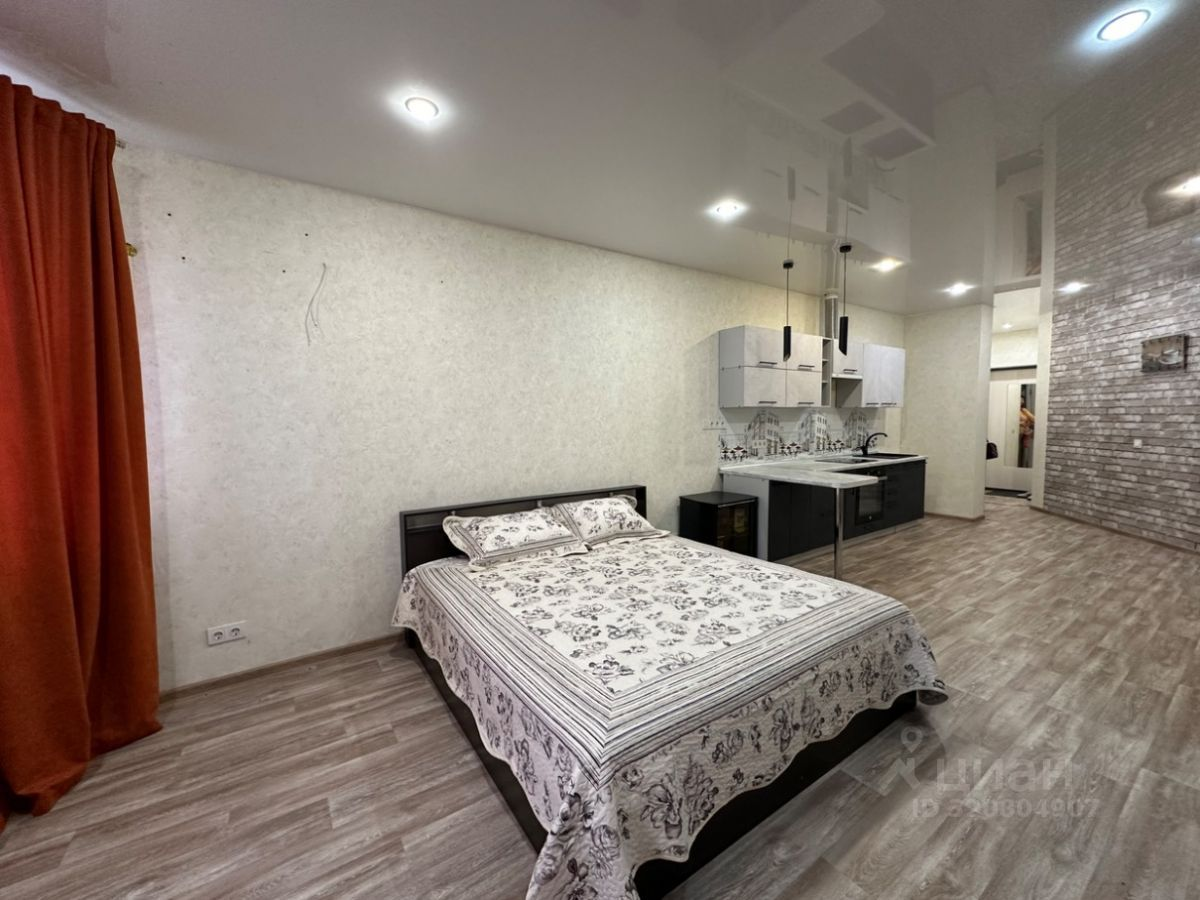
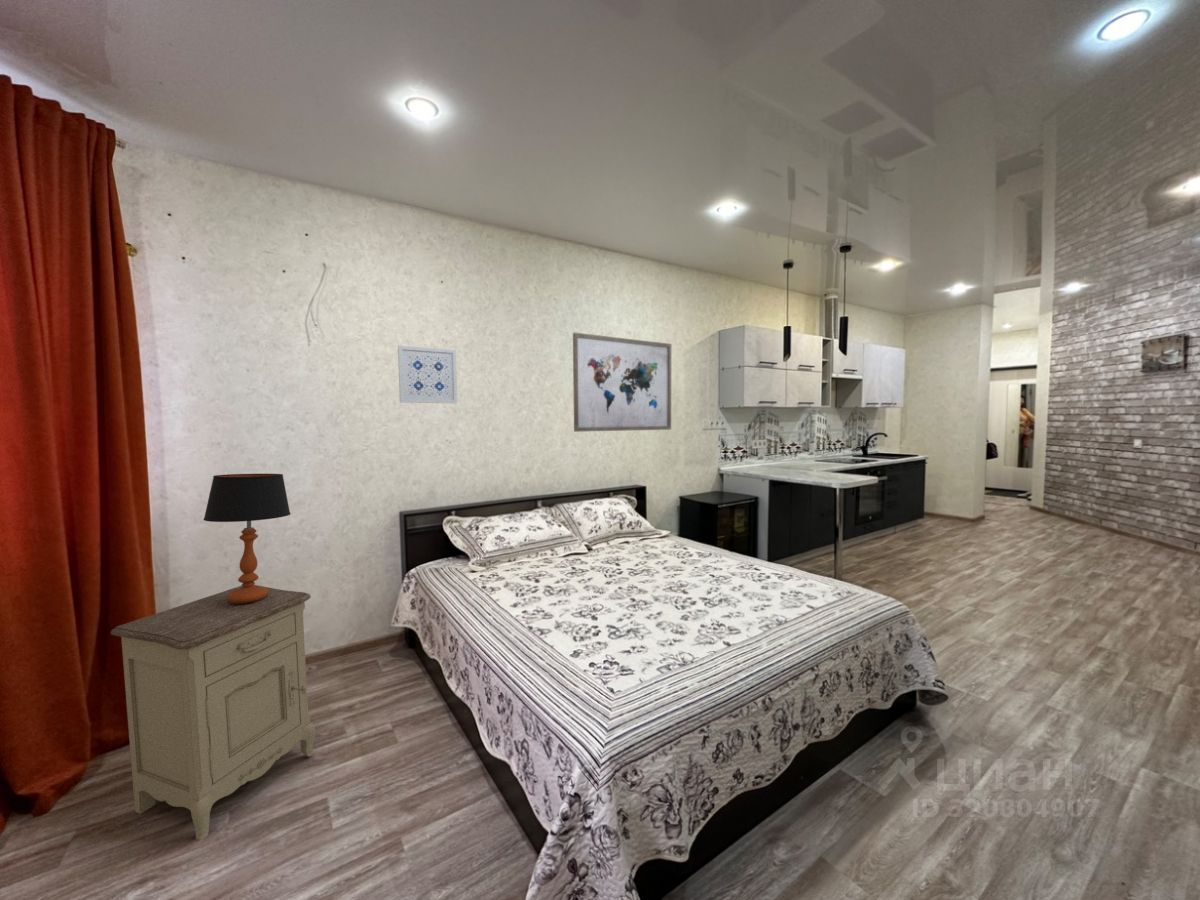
+ wall art (625, 384)
+ wall art (428, 375)
+ nightstand (232, 697)
+ table lamp (244, 538)
